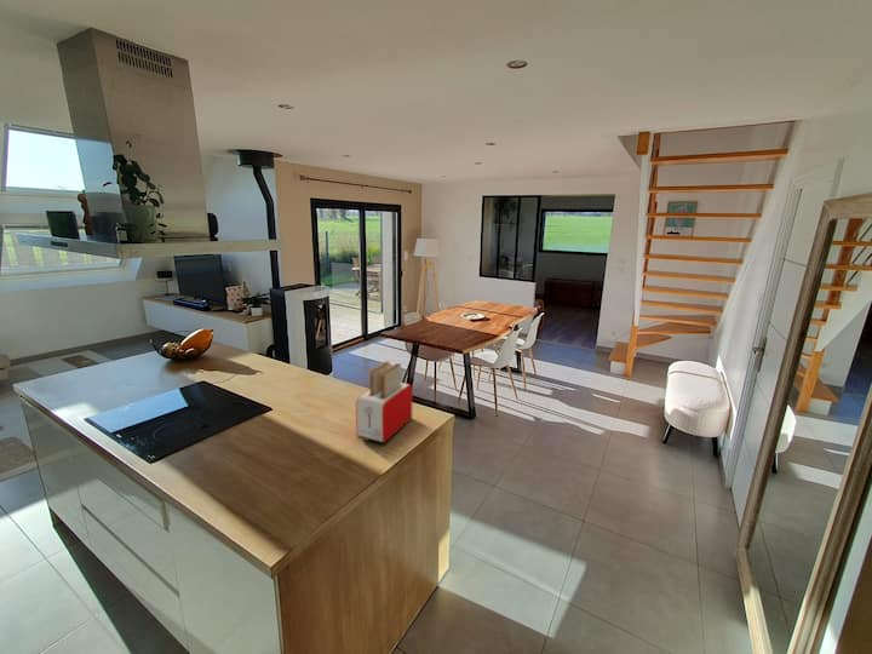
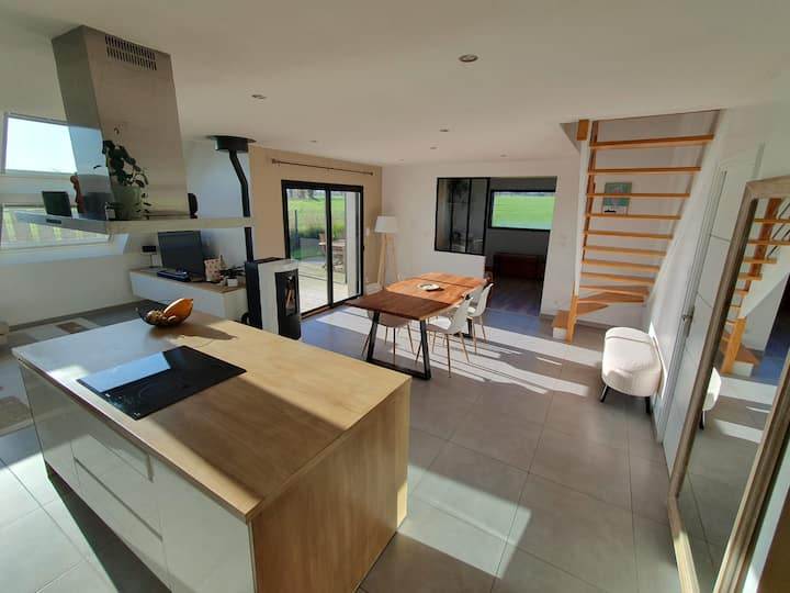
- toaster (384, 398)
